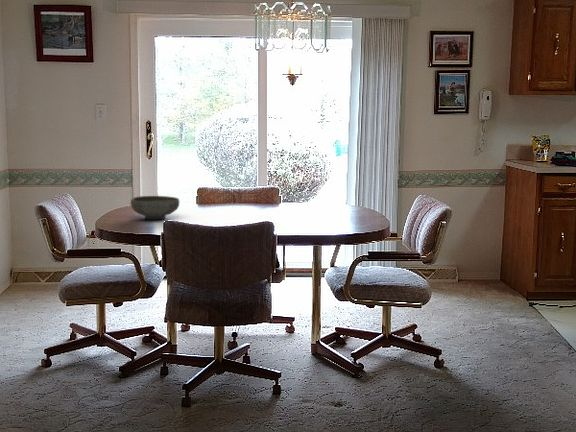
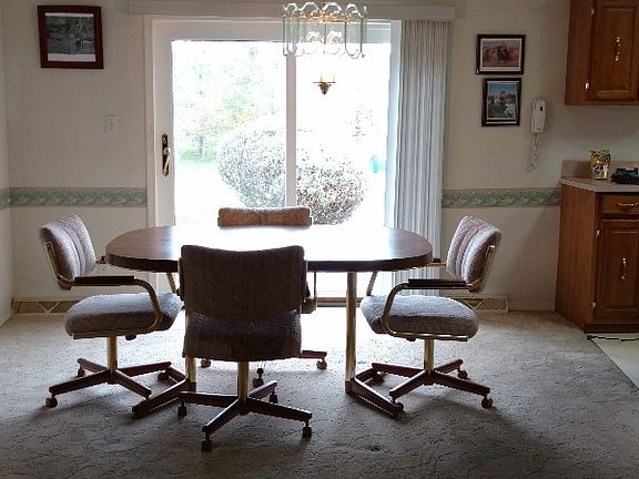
- bowl (155, 208)
